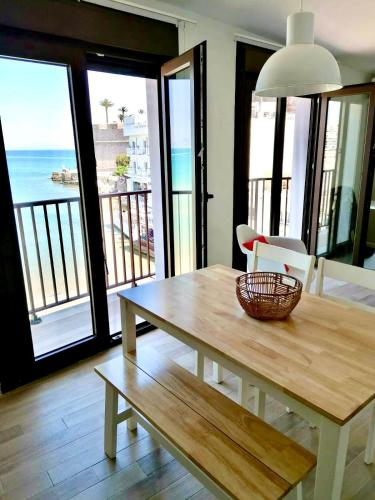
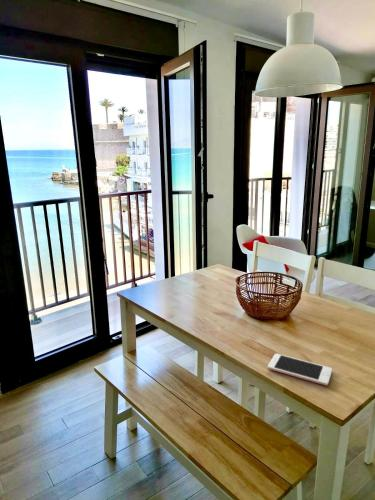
+ cell phone (299, 368)
